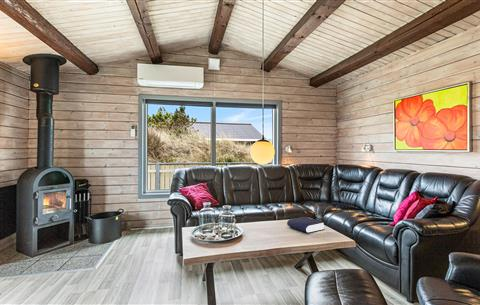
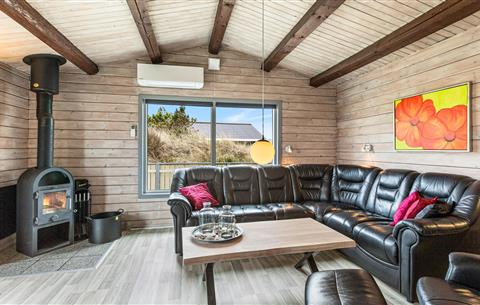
- book (305, 224)
